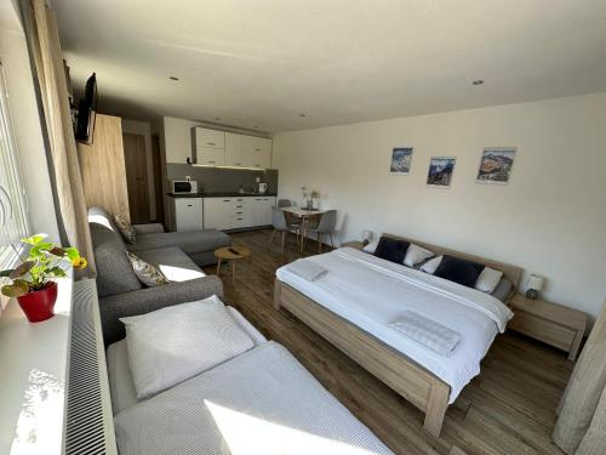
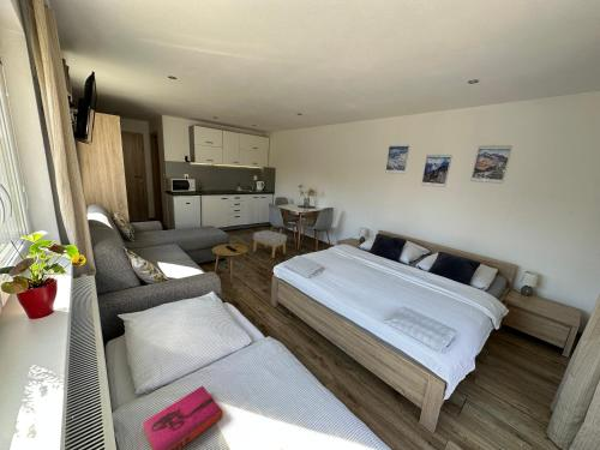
+ footstool (269, 242)
+ hardback book (184, 420)
